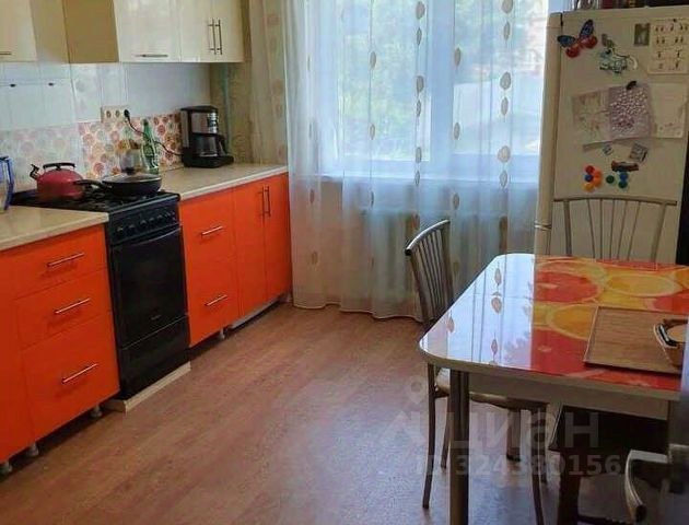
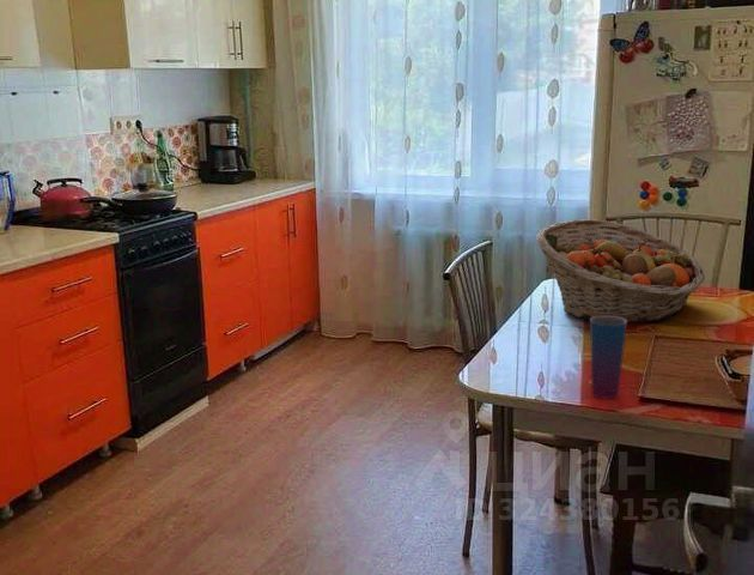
+ cup (606, 357)
+ fruit basket (619, 267)
